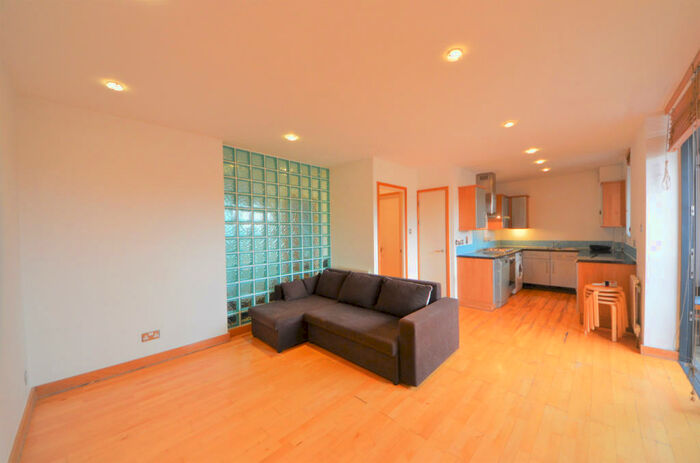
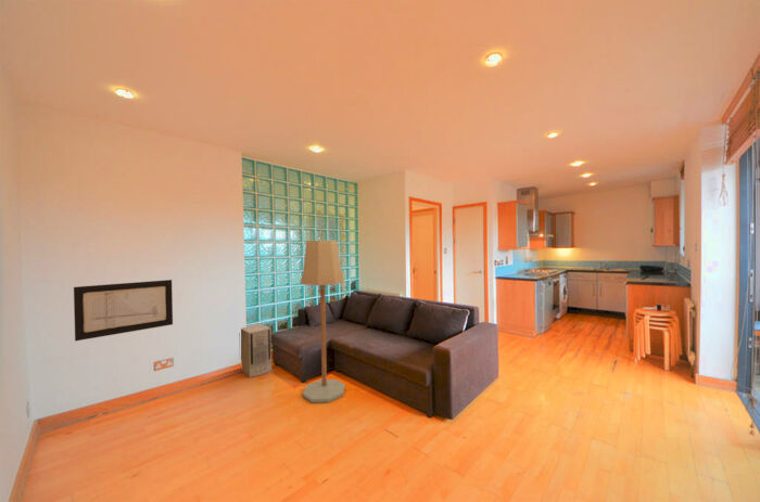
+ air purifier (255, 348)
+ wall art (127, 307)
+ floor lamp (322, 316)
